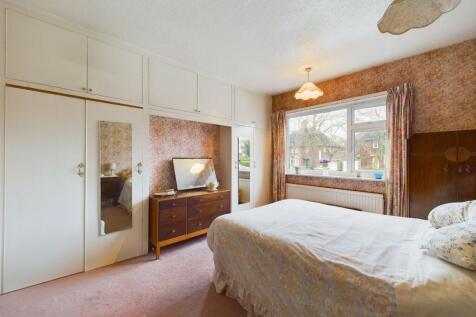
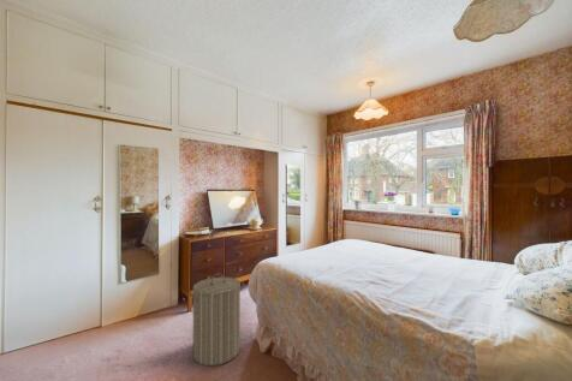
+ laundry hamper (216, 311)
